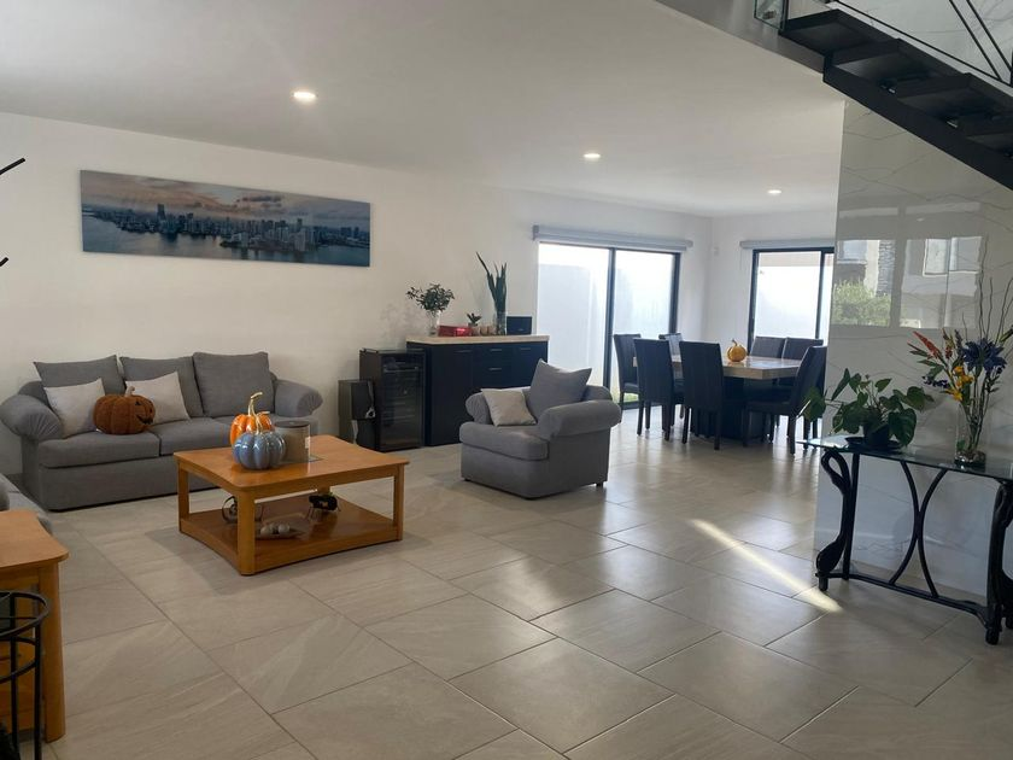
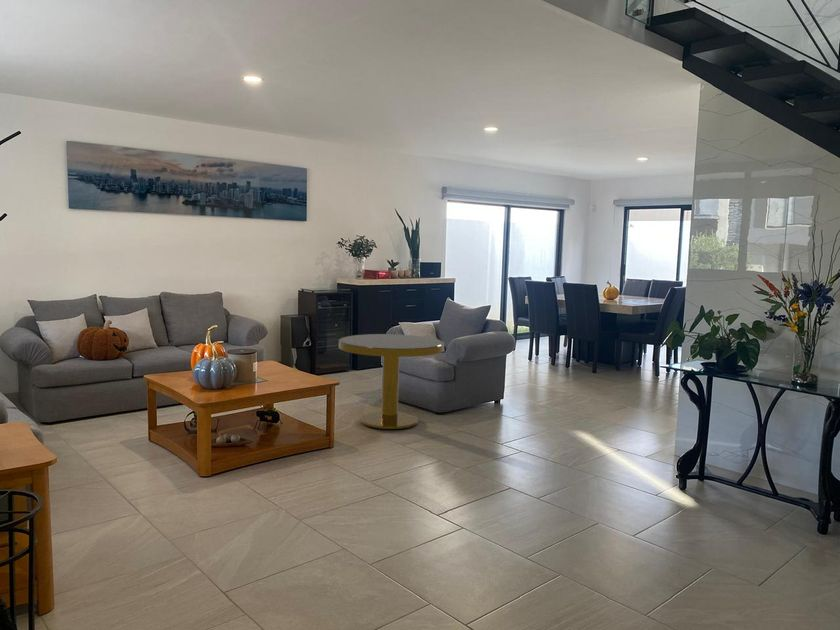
+ side table (390, 381)
